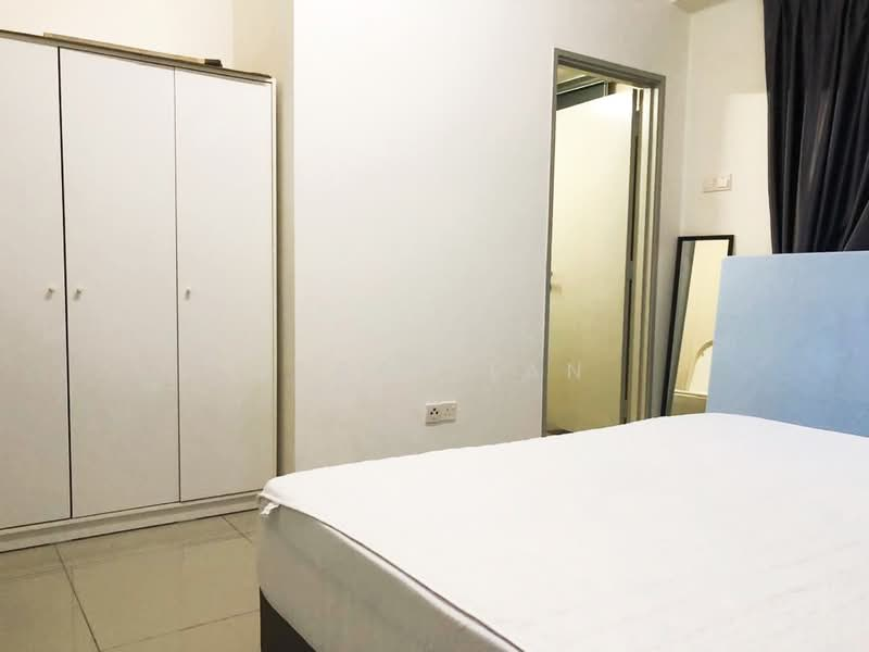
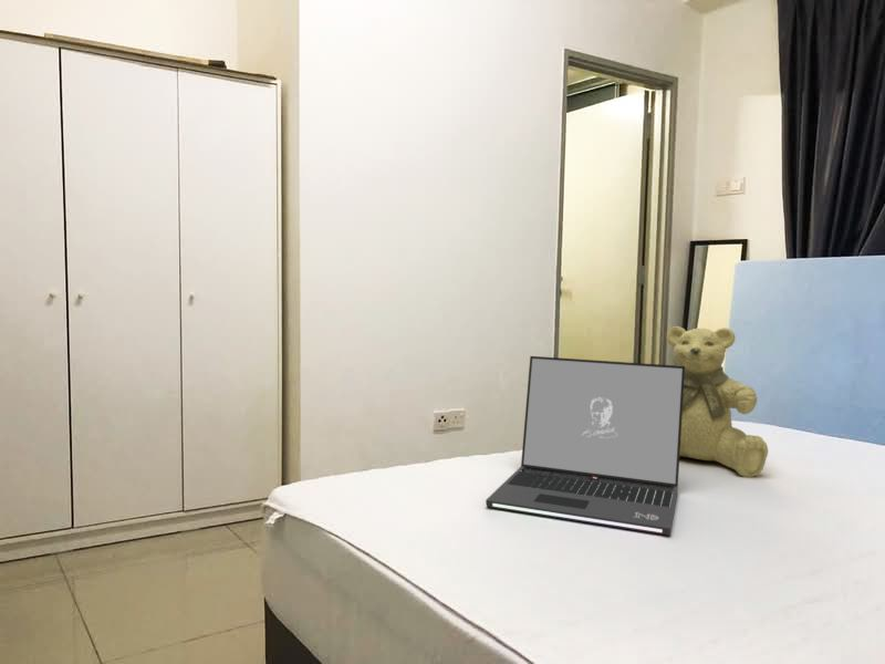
+ laptop (590, 433)
+ teddy bear (702, 396)
